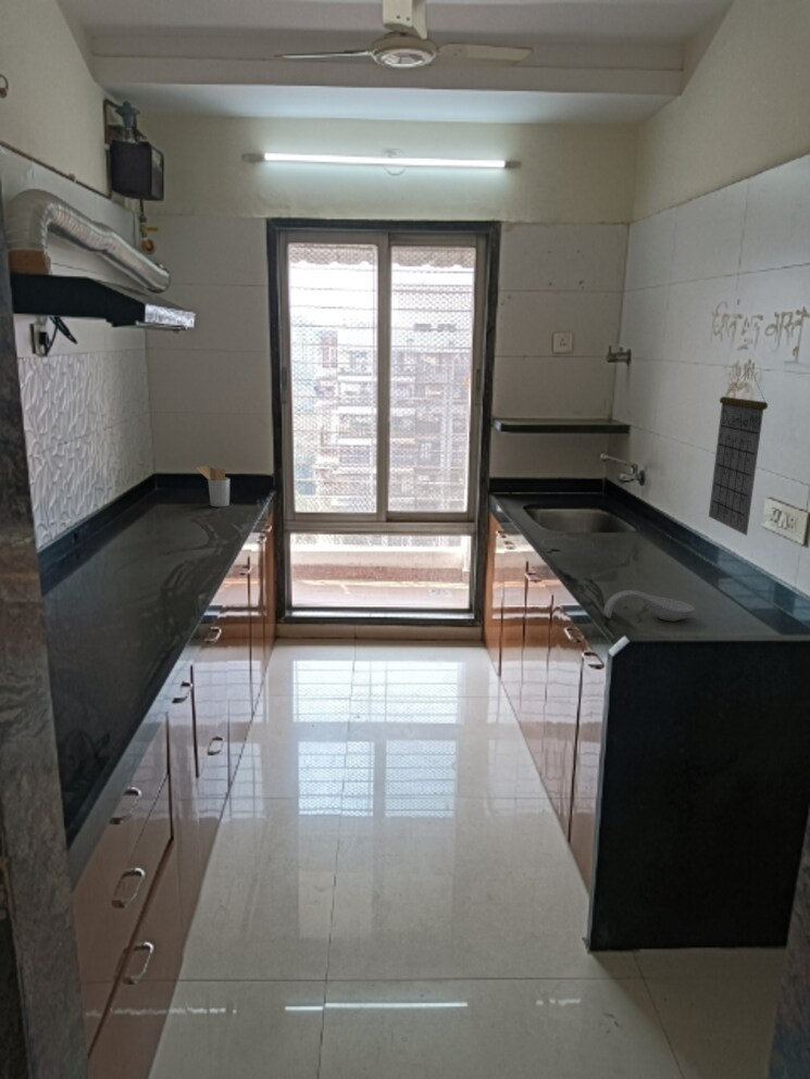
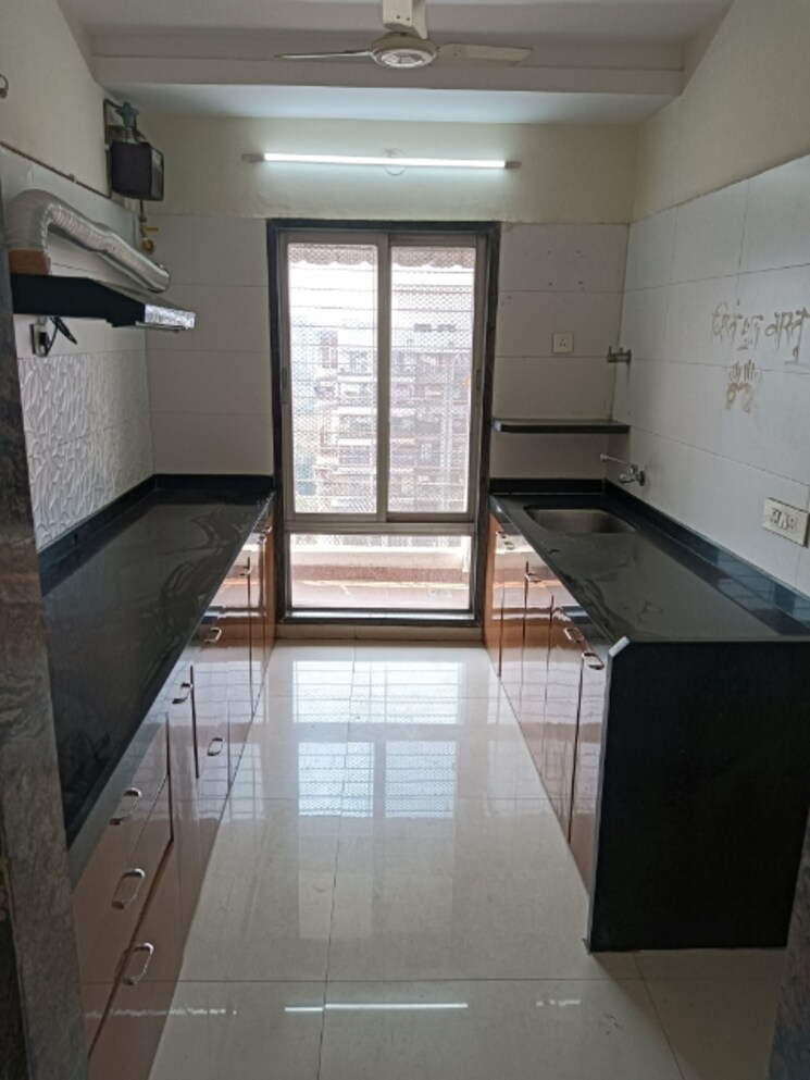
- utensil holder (213, 485)
- calendar (736, 448)
- spoon rest (649, 604)
